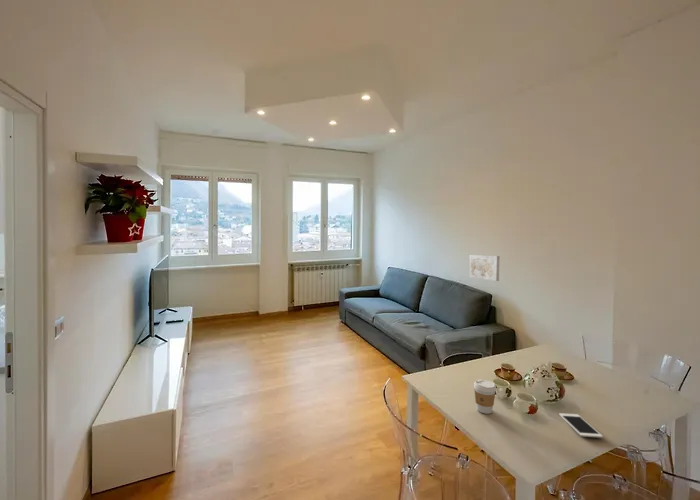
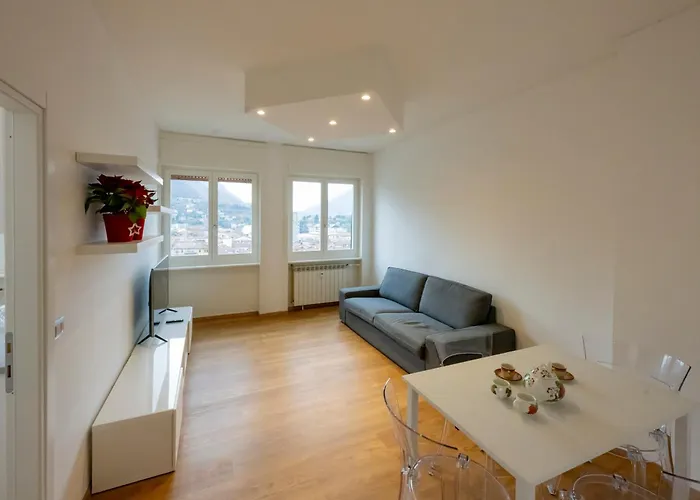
- cell phone (579, 424)
- coffee cup (484, 396)
- wall art (483, 267)
